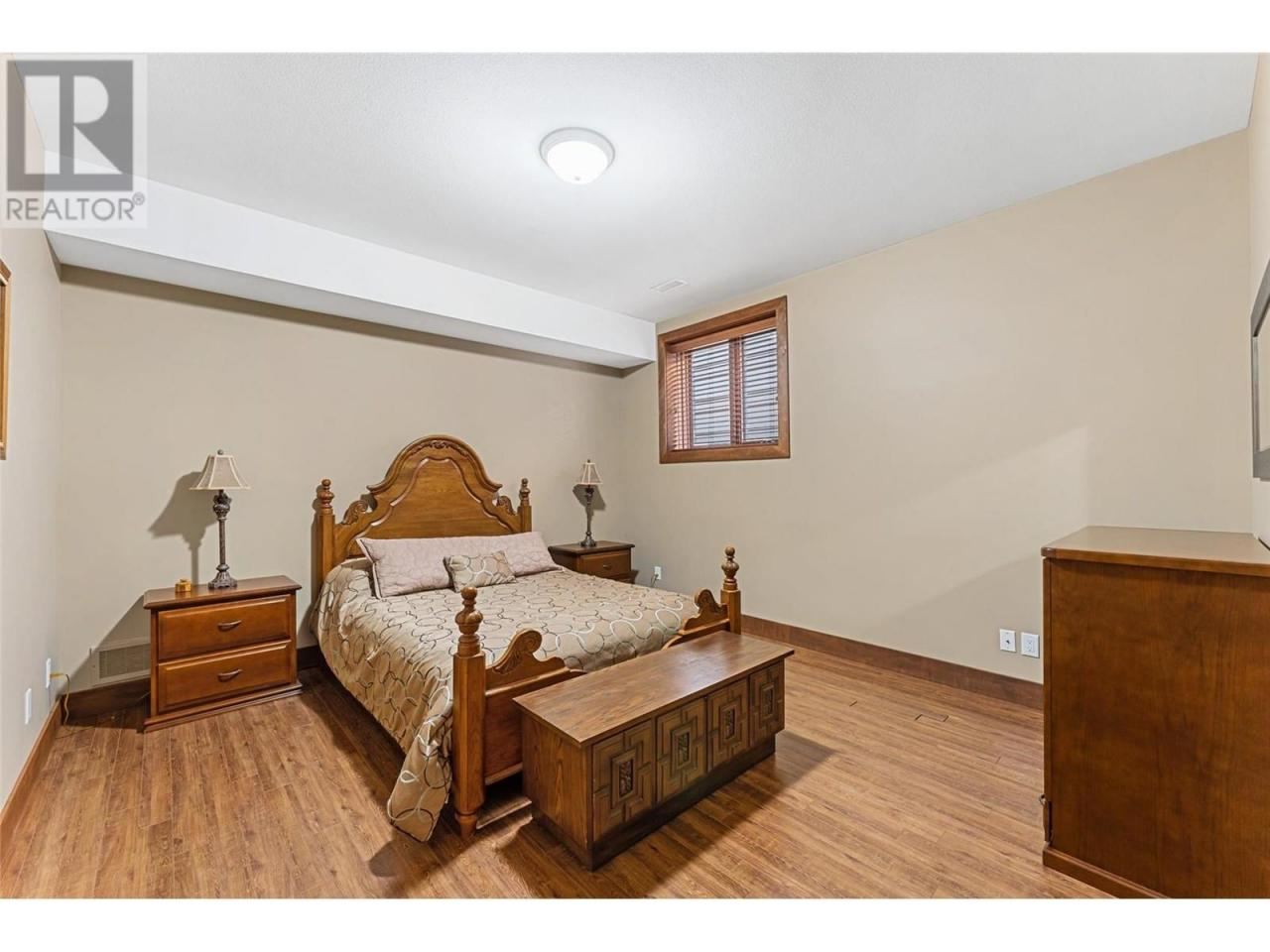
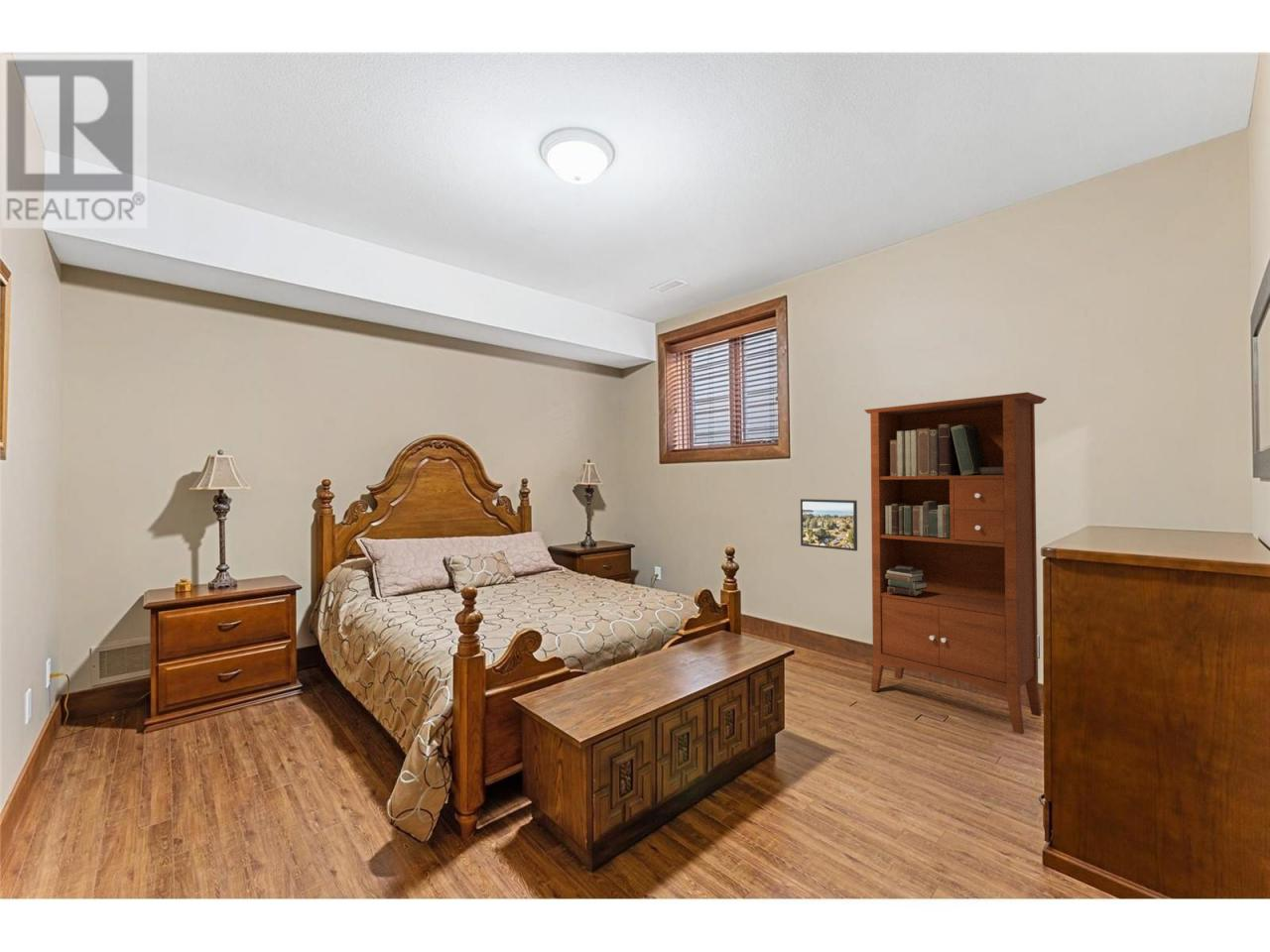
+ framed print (827, 524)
+ bookcase (950, 552)
